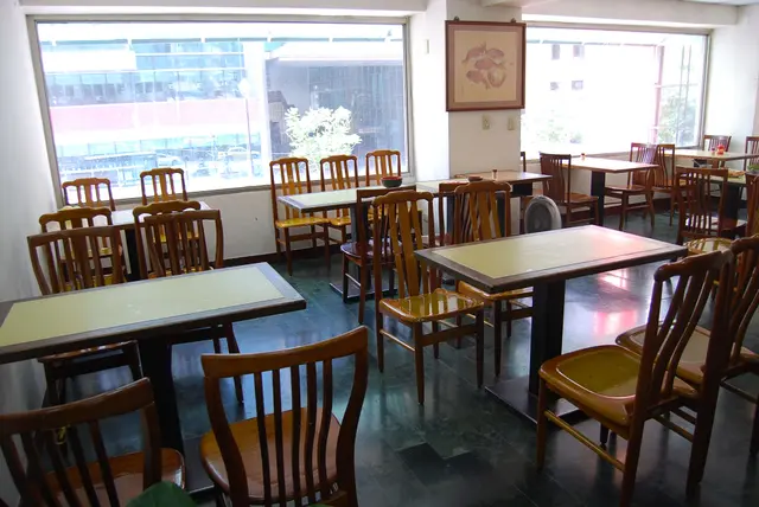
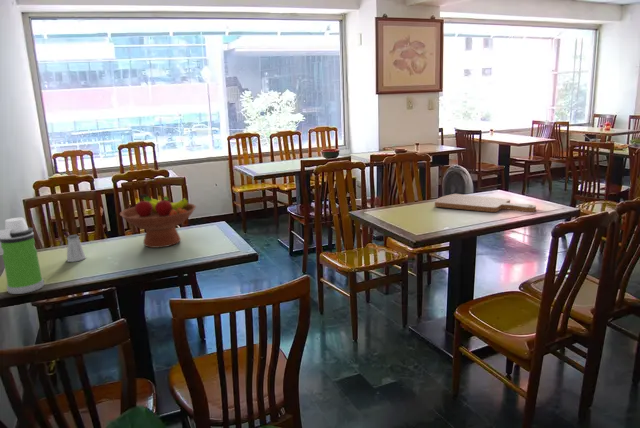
+ water bottle (20, 254)
+ fruit bowl (159, 220)
+ saltshaker (74, 247)
+ cutting board (477, 203)
